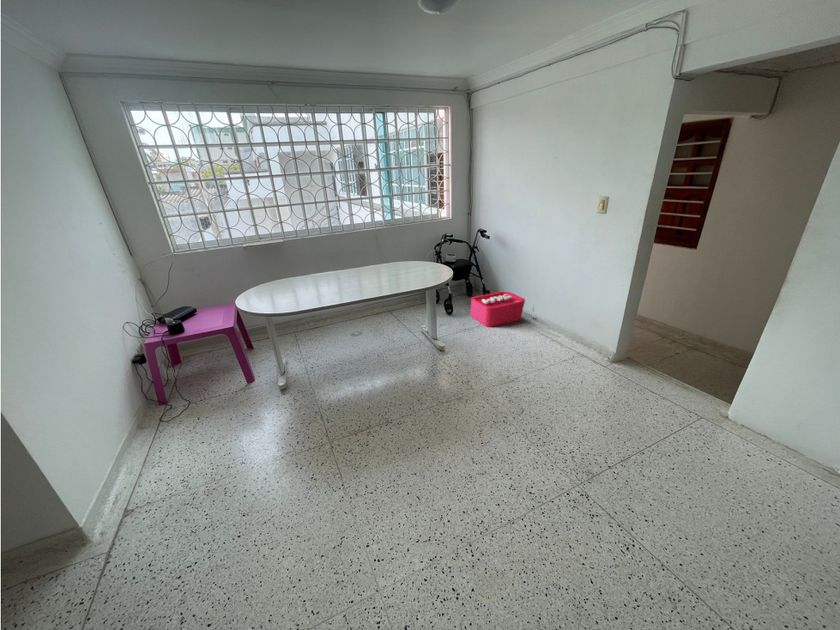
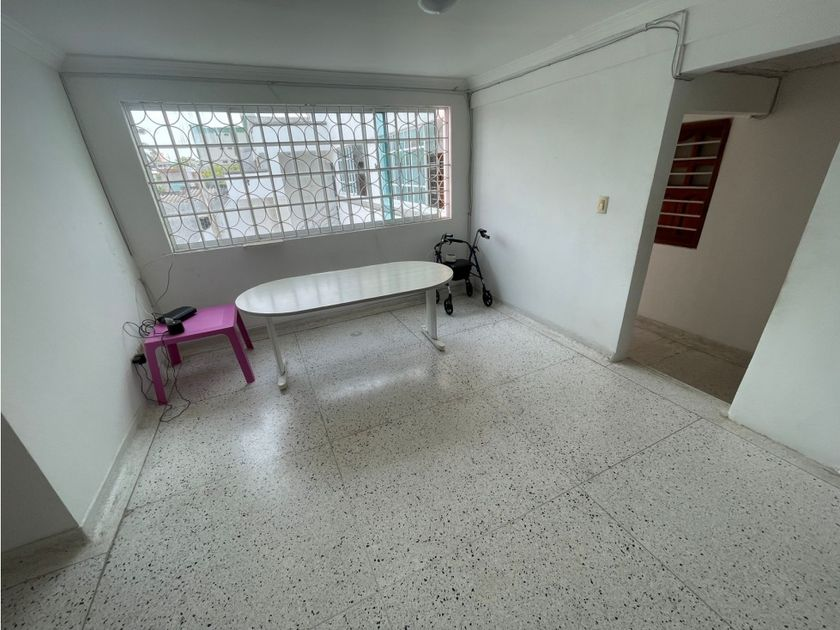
- storage bin (502, 308)
